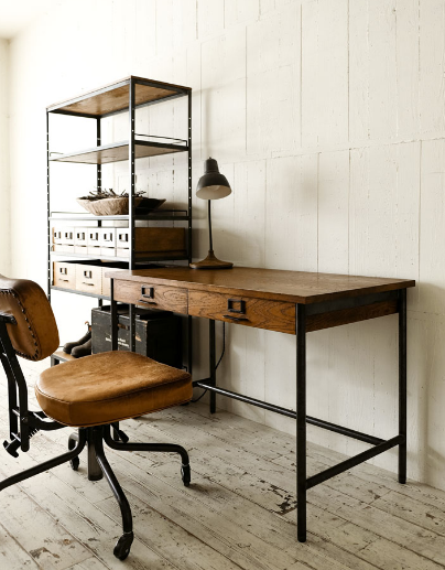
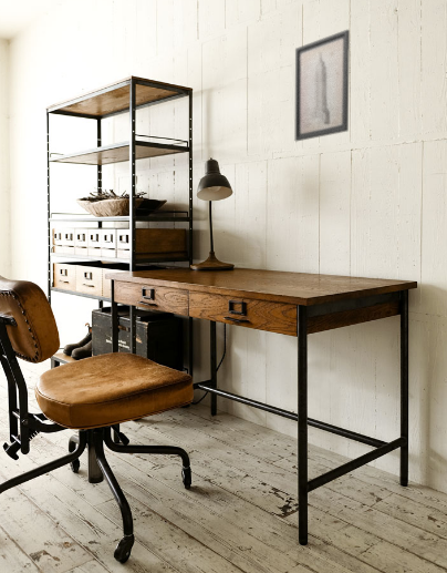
+ wall art (320, 88)
